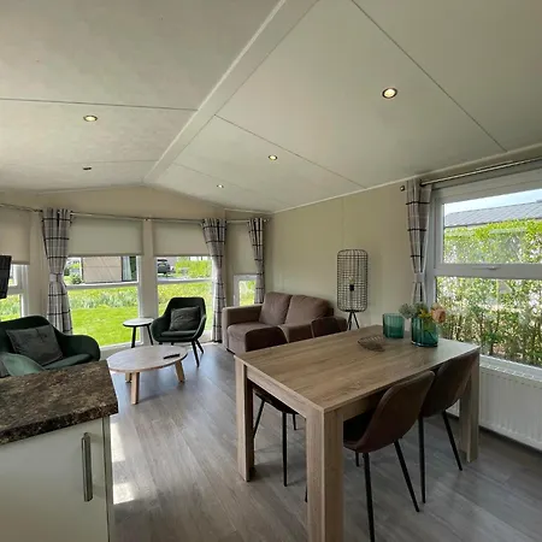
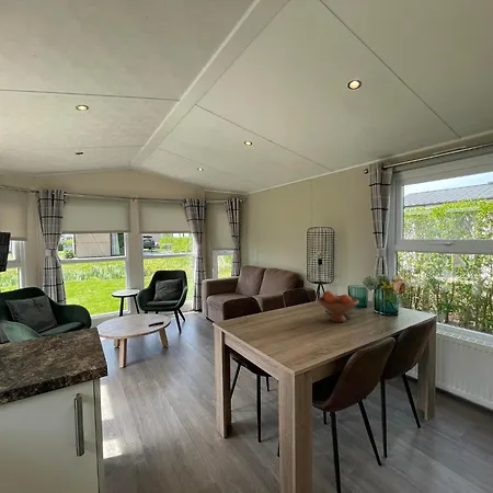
+ fruit bowl (337, 306)
